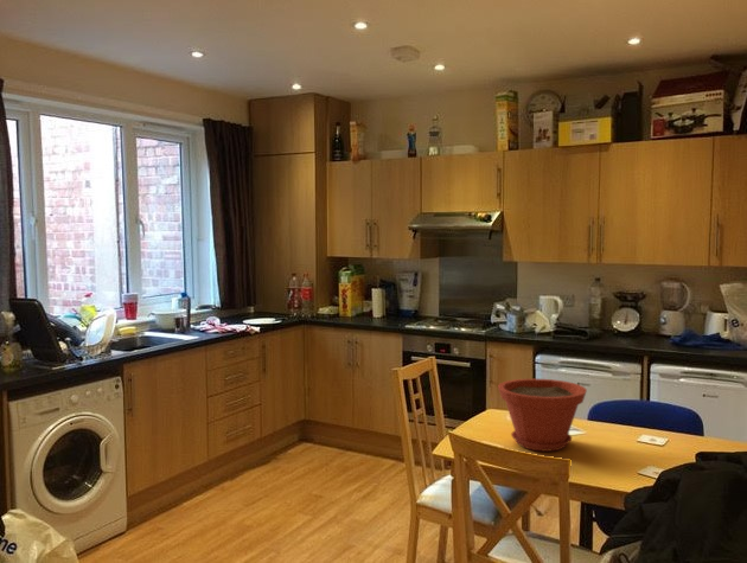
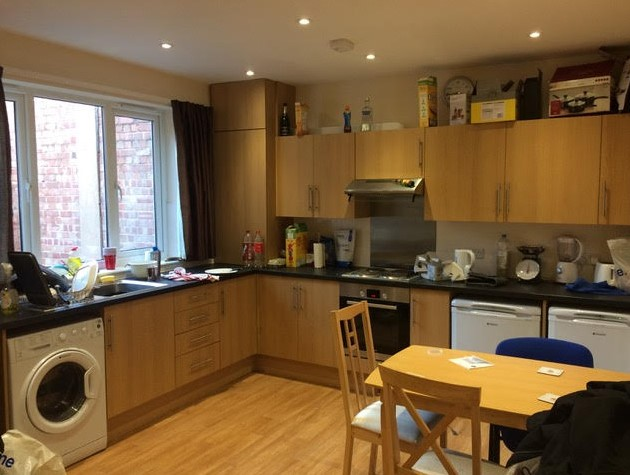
- plant pot (541, 415)
